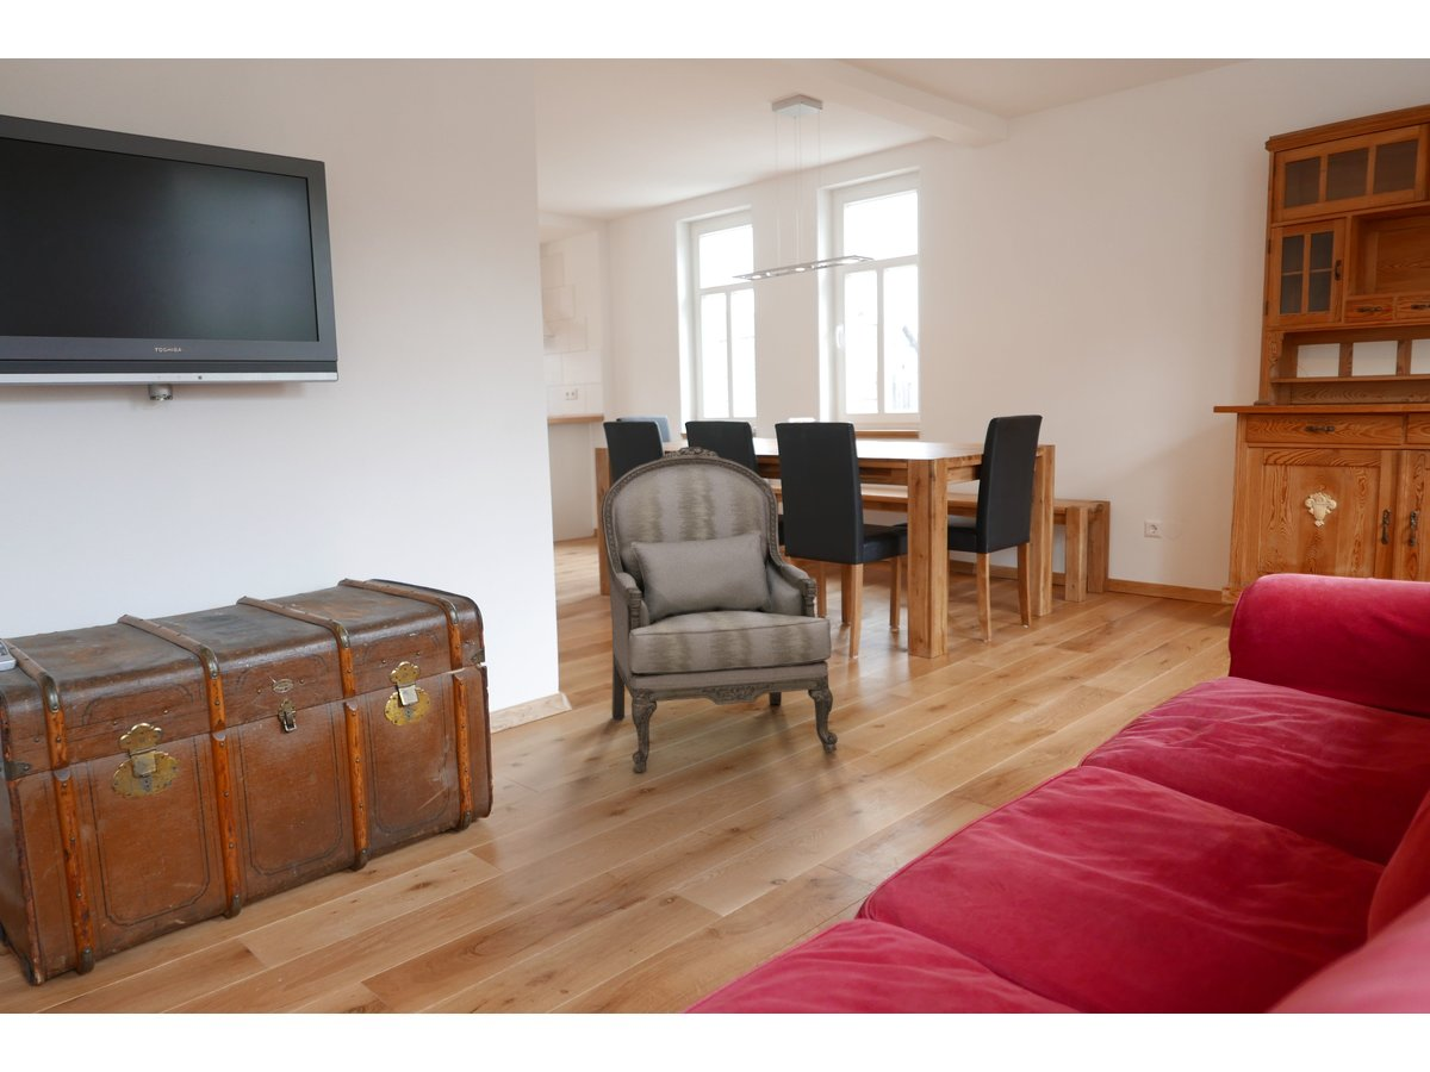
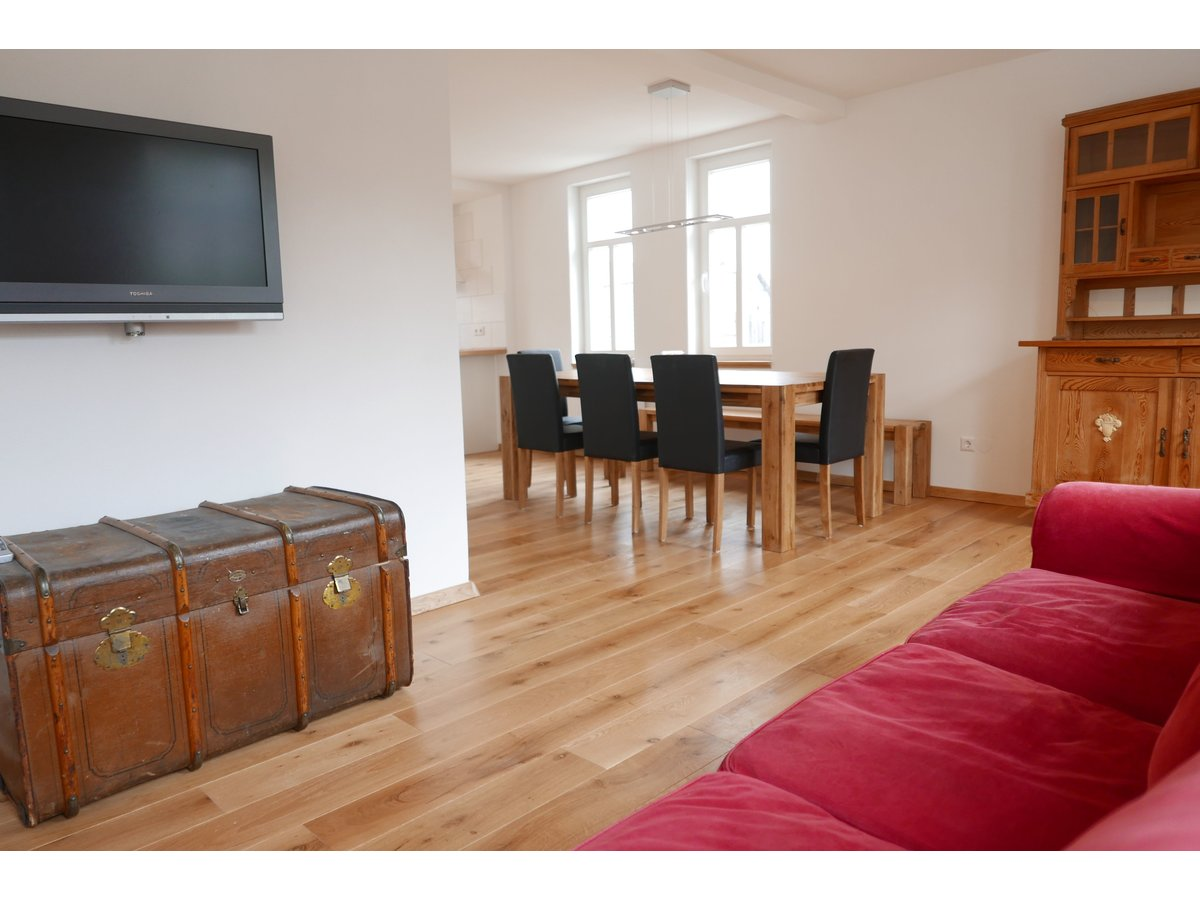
- armchair (710, 592)
